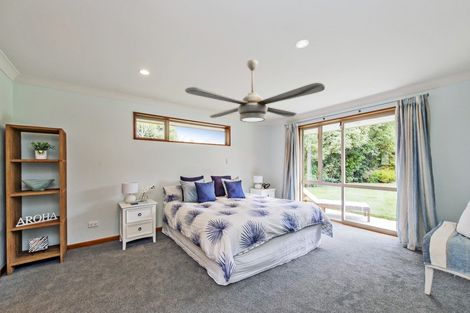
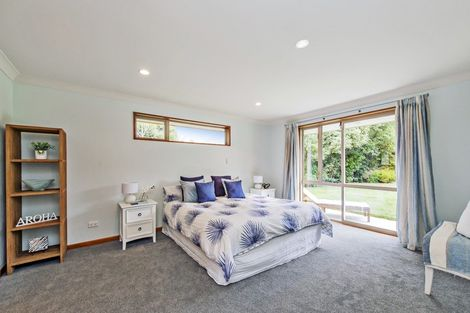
- ceiling fan (252, 91)
